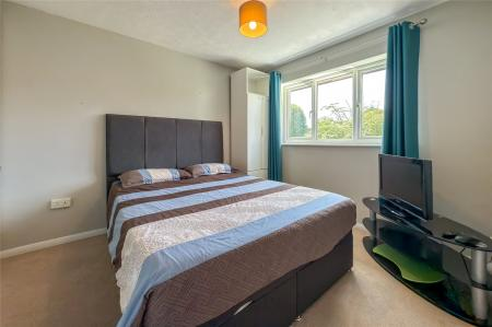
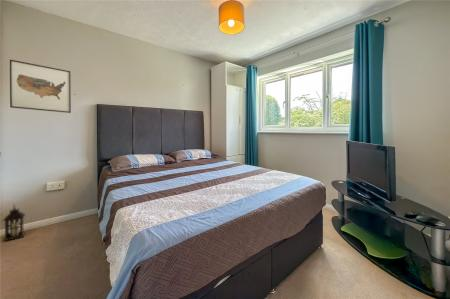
+ wall art (42, 88)
+ lantern (13, 220)
